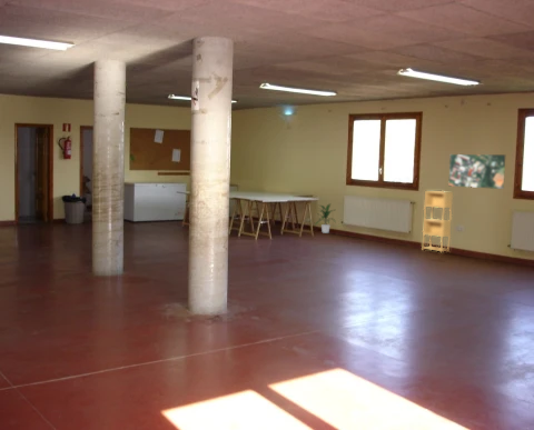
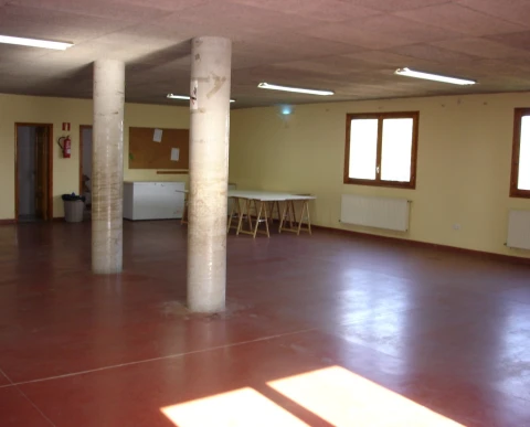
- shelving unit (437, 221)
- aerial map (475, 170)
- indoor plant (325, 217)
